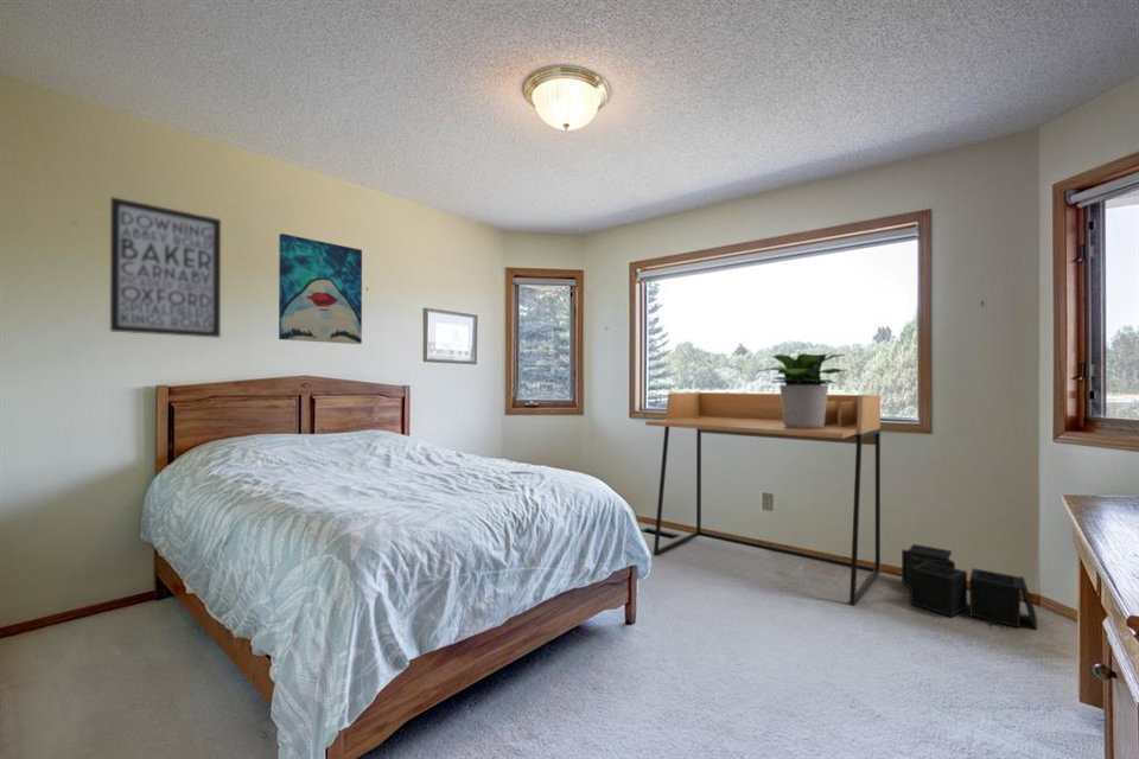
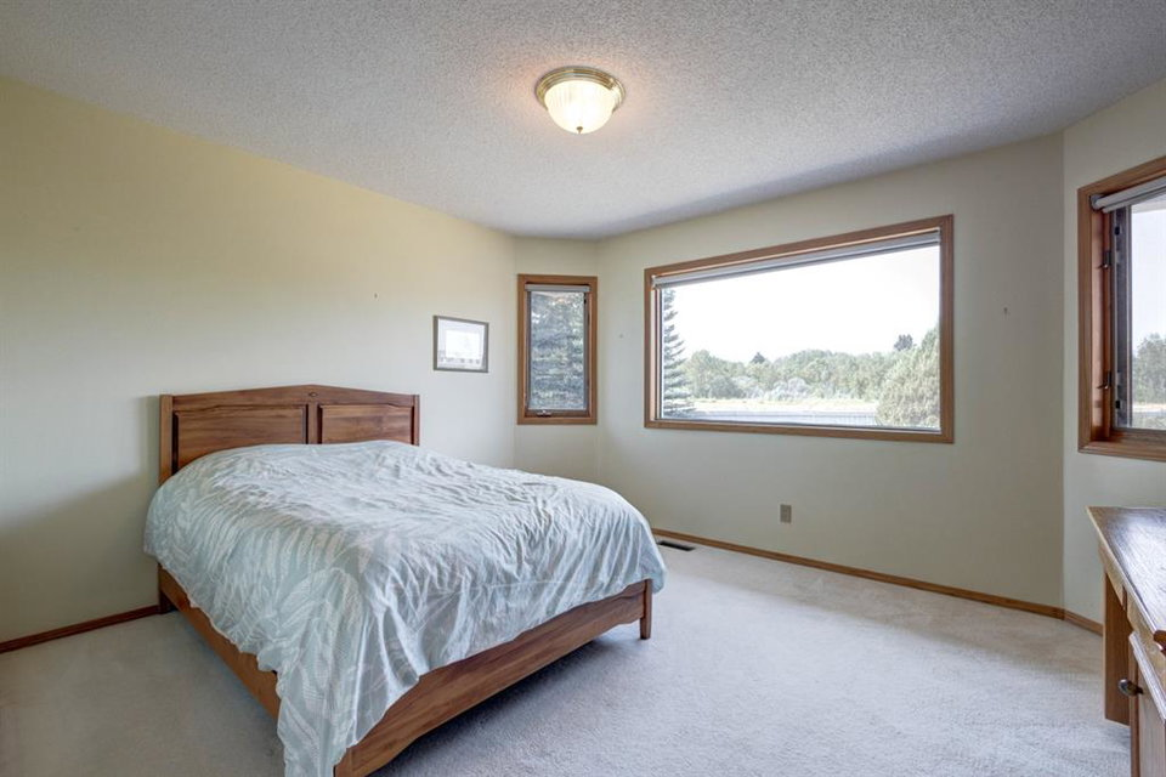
- potted plant (798, 391)
- wall art (168, 272)
- wall art (323, 292)
- storage bin (961, 583)
- desk (761, 436)
